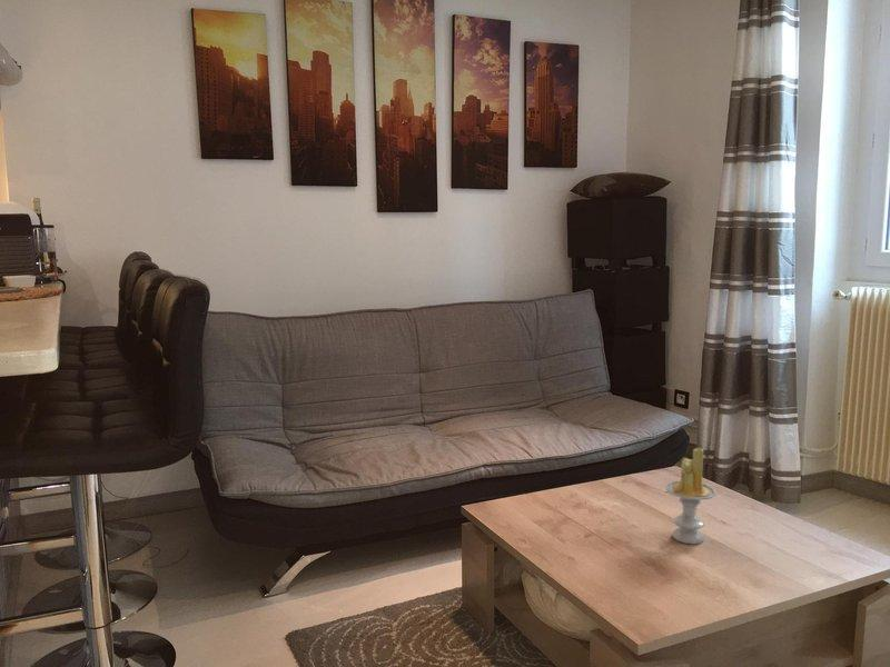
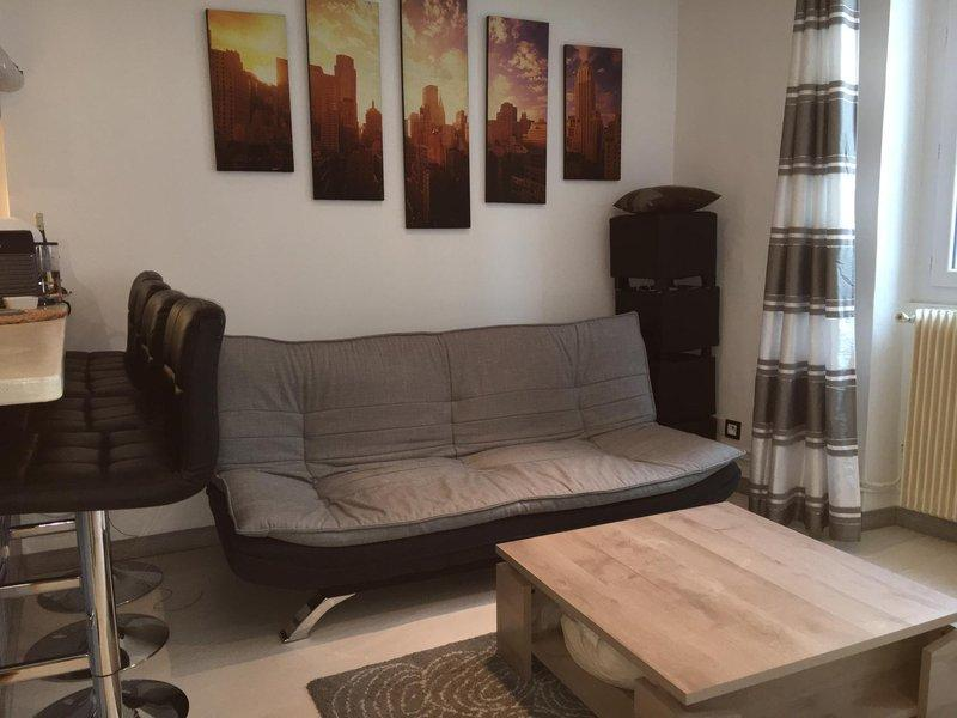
- candle (690, 492)
